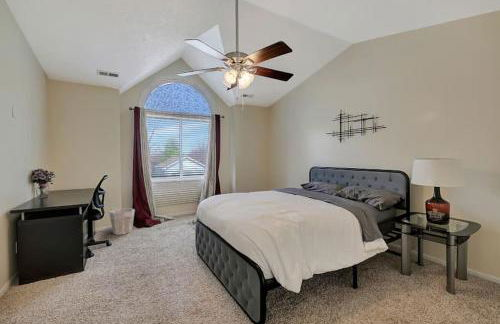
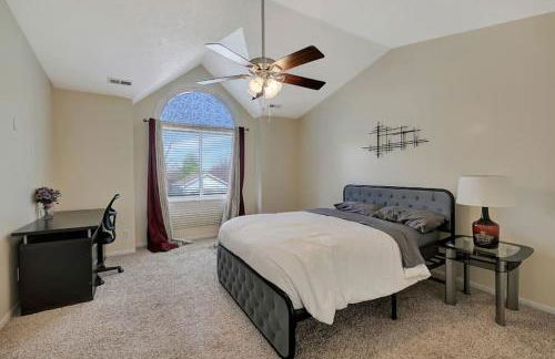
- waste bin (122, 221)
